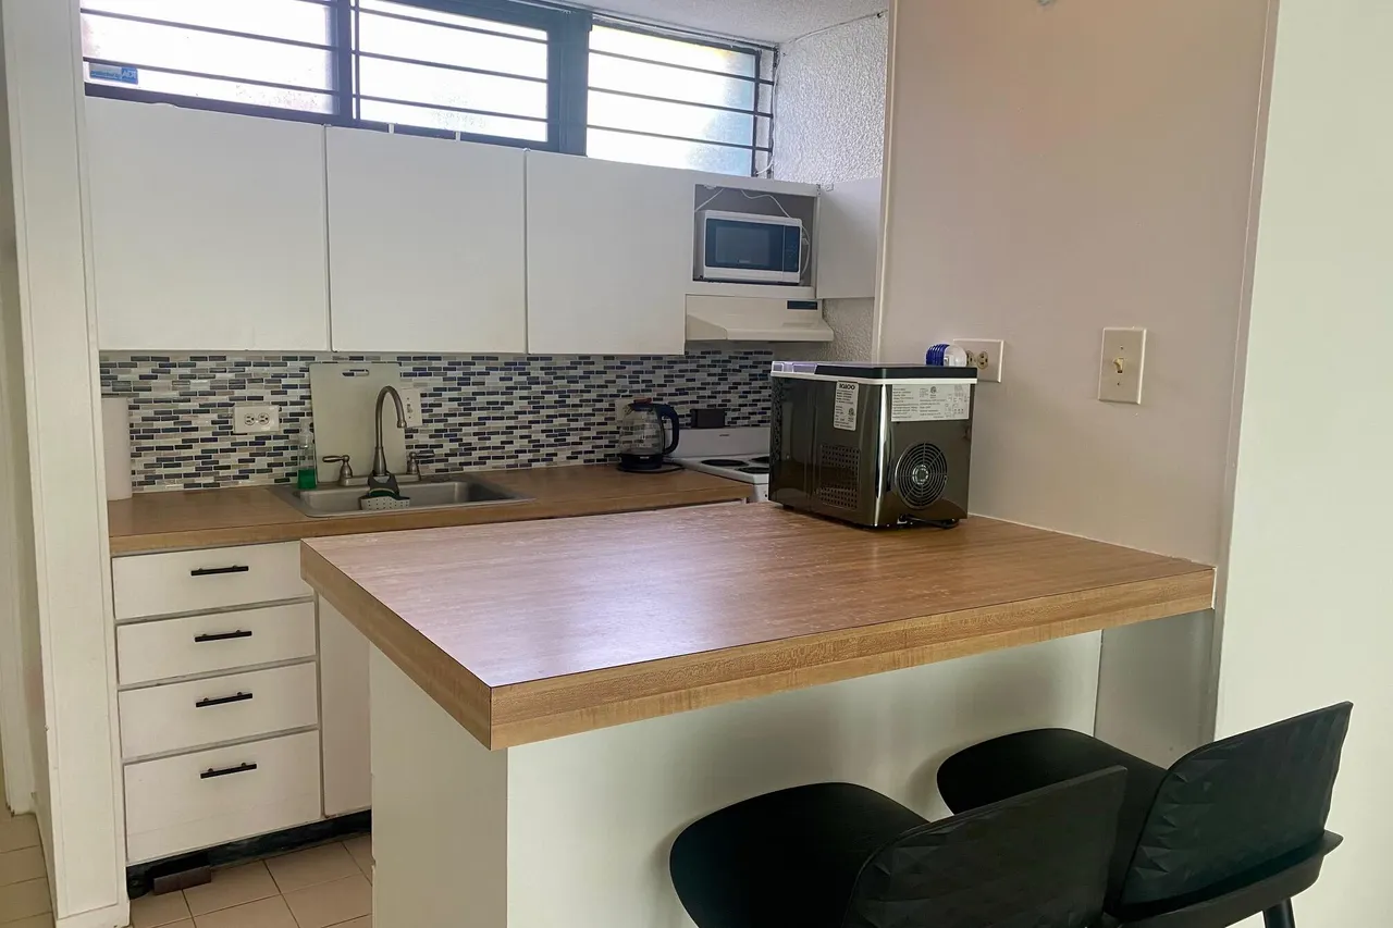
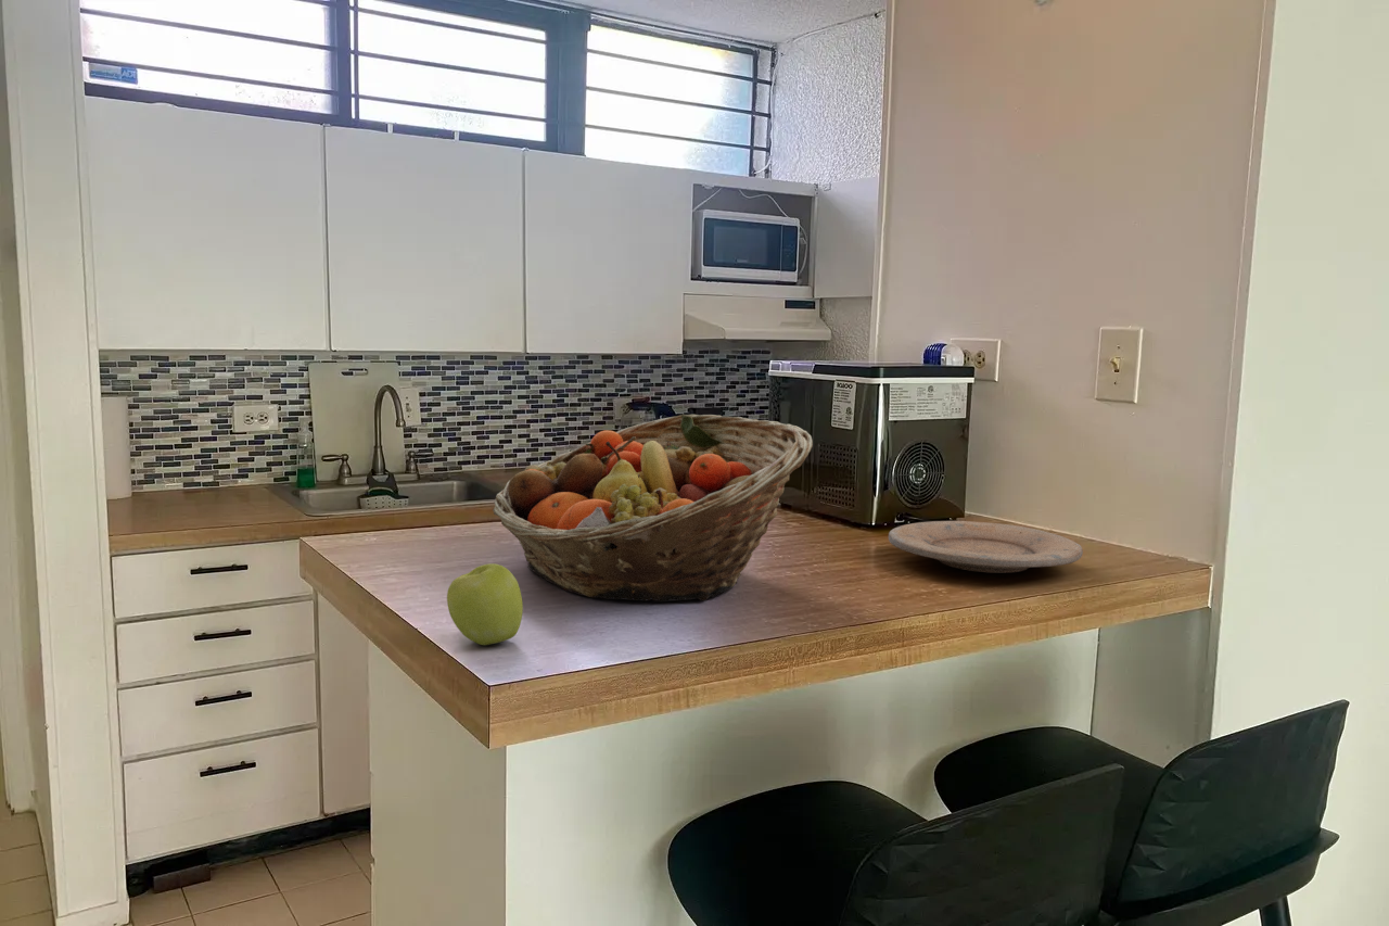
+ plate (982, 549)
+ fruit basket (649, 495)
+ apple (485, 602)
